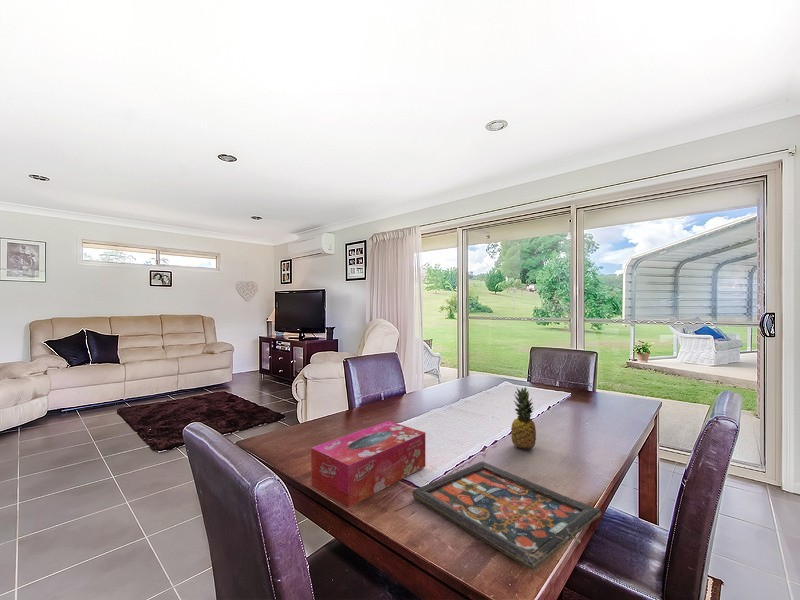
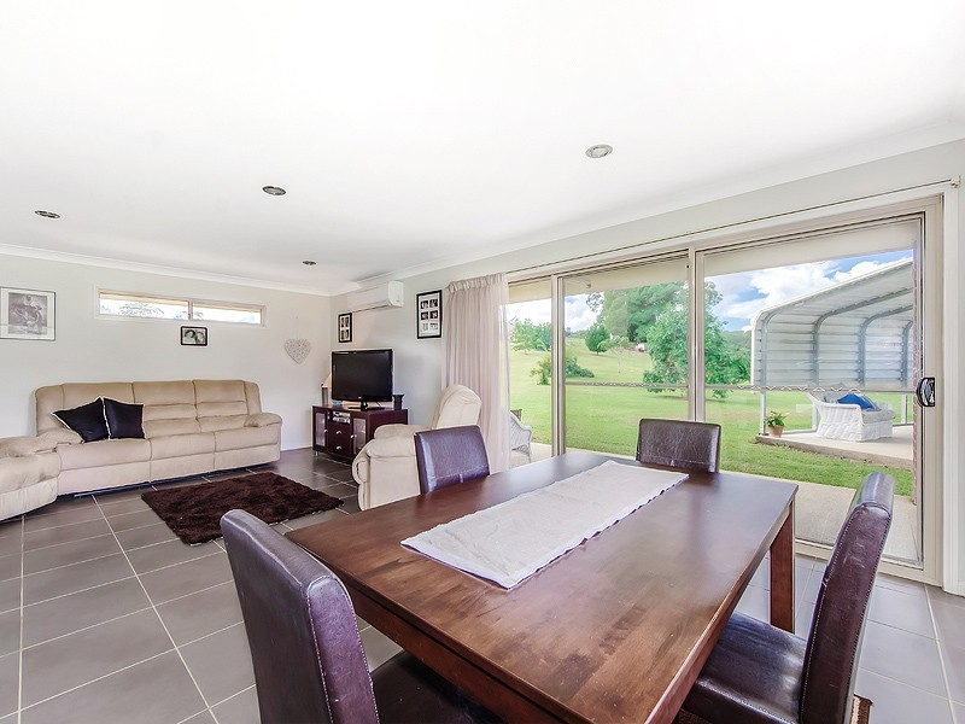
- tissue box (371, 457)
- board game (503, 504)
- fruit (523, 416)
